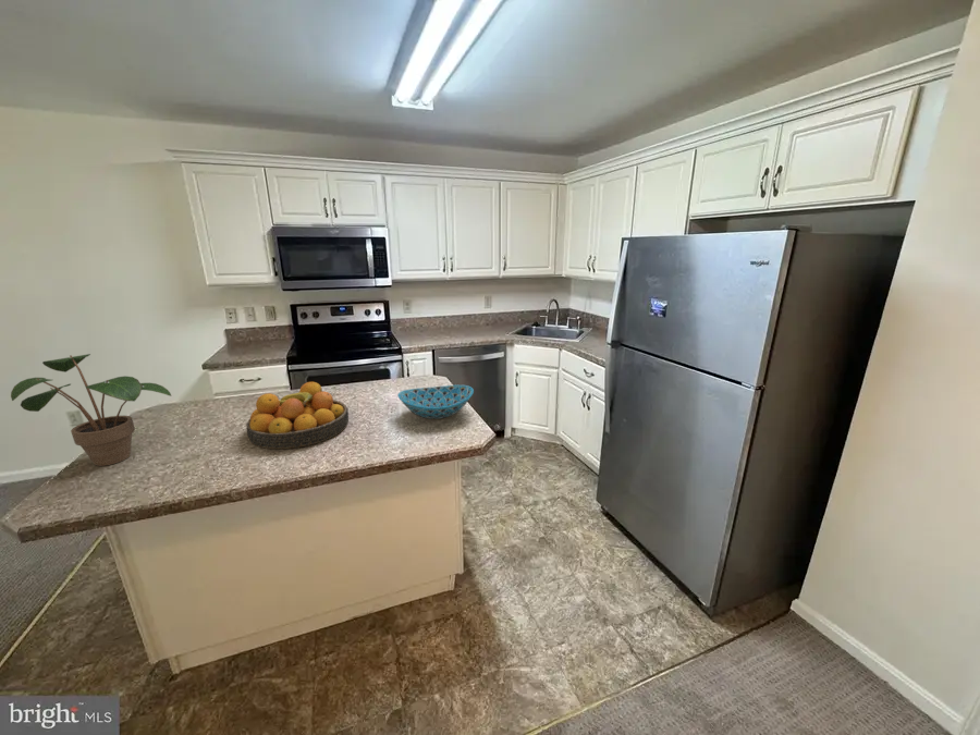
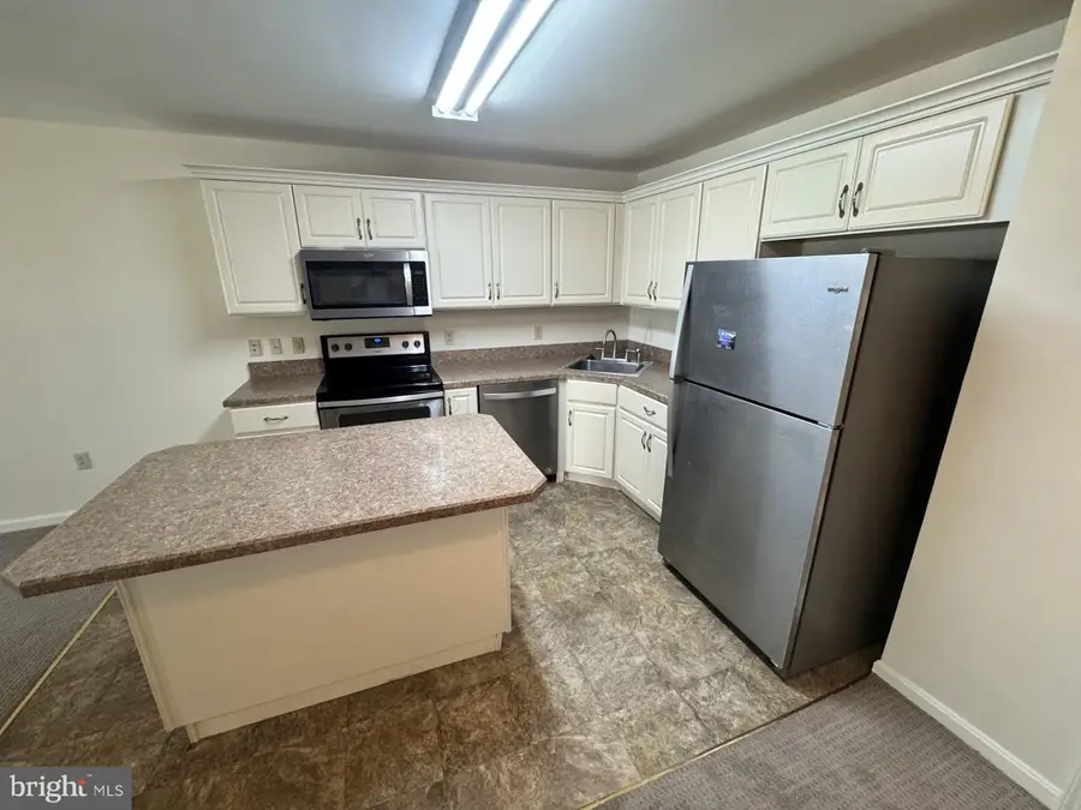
- potted plant (98, 411)
- fruit bowl (297, 408)
- bowl (437, 403)
